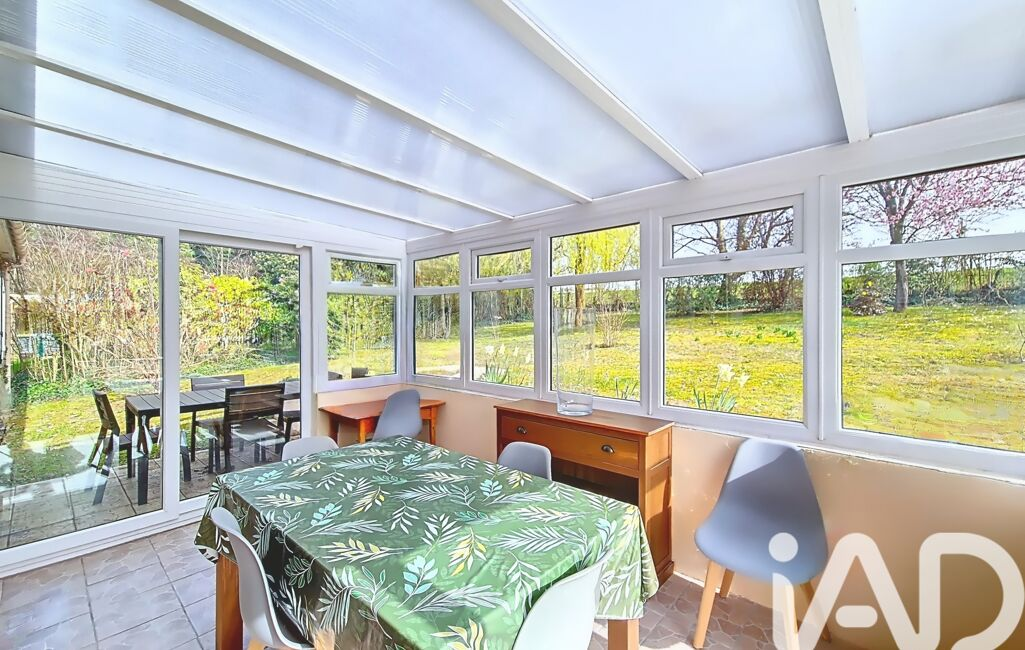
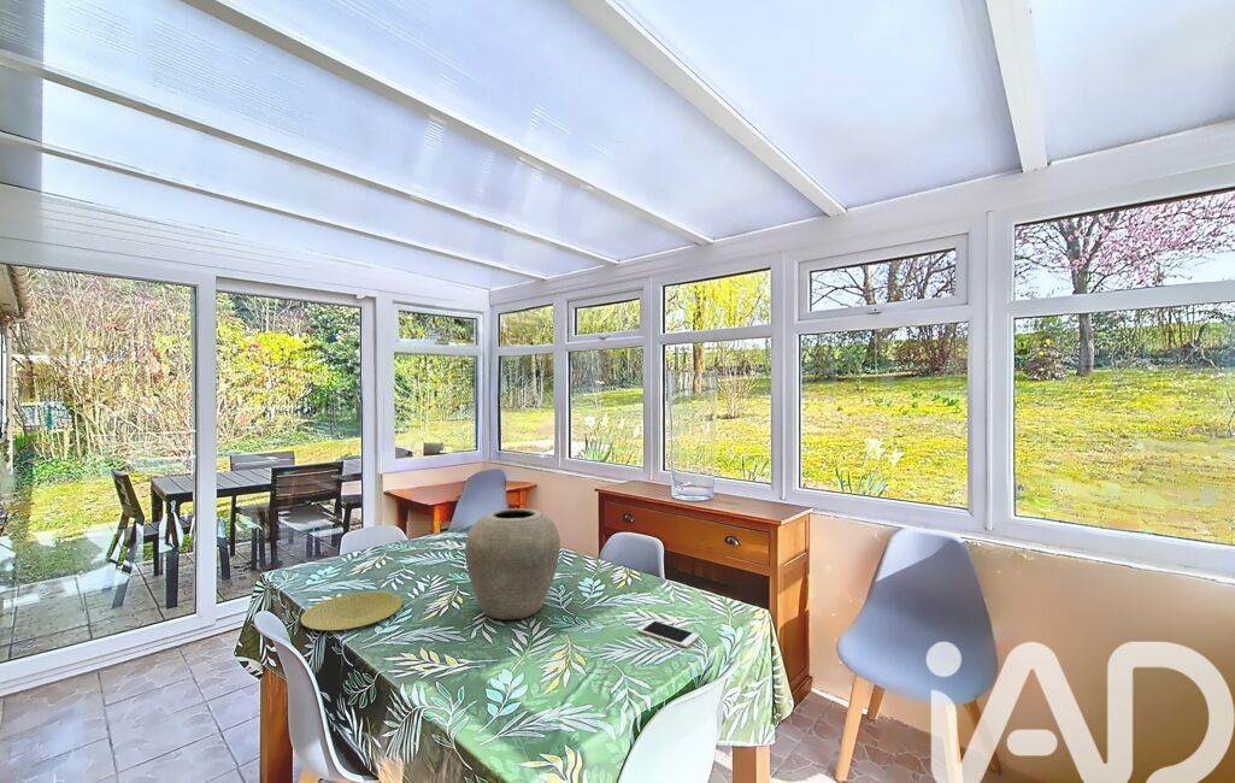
+ plate (353, 611)
+ vase (513, 560)
+ cell phone (668, 632)
